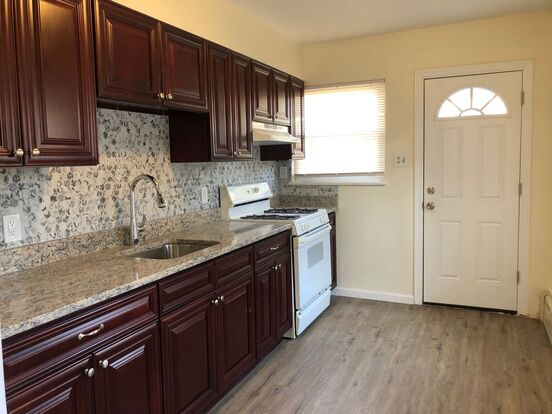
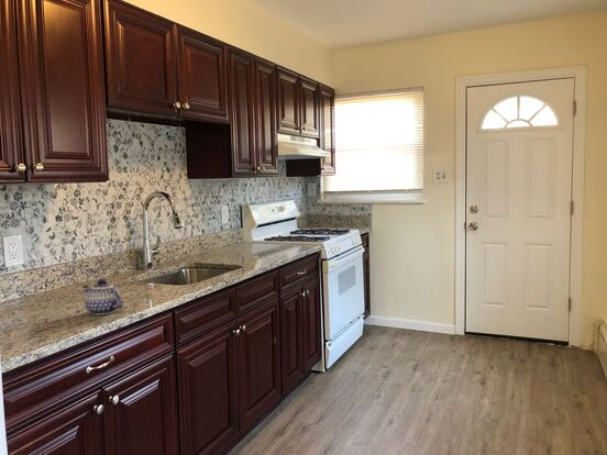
+ teapot (101, 296)
